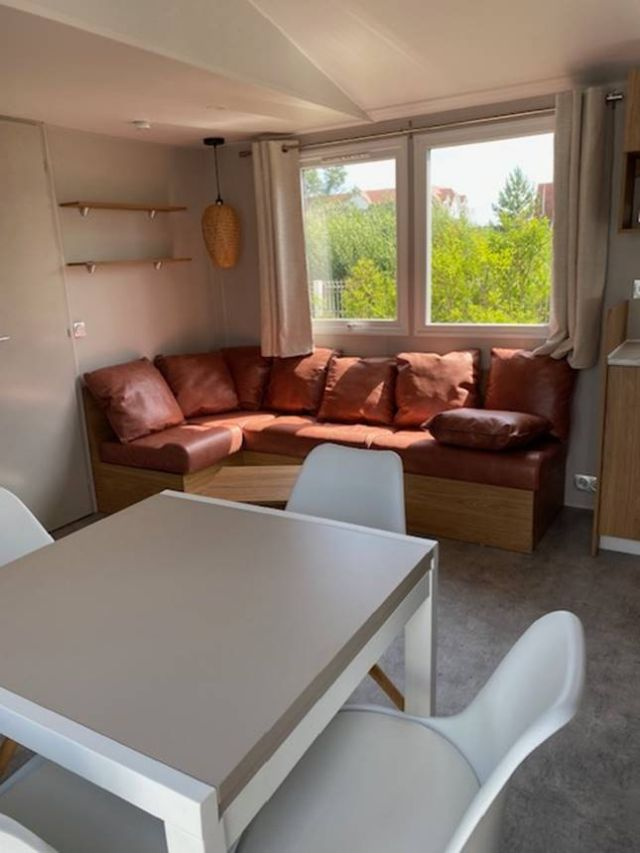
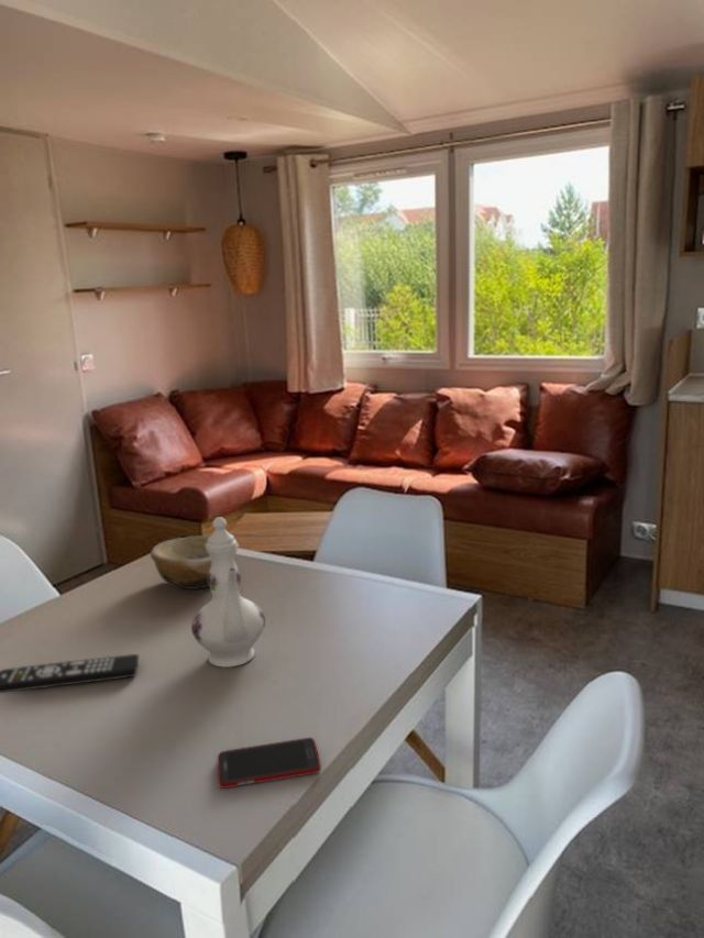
+ bowl (193, 564)
+ cell phone (268, 762)
+ chinaware (227, 592)
+ remote control (67, 673)
